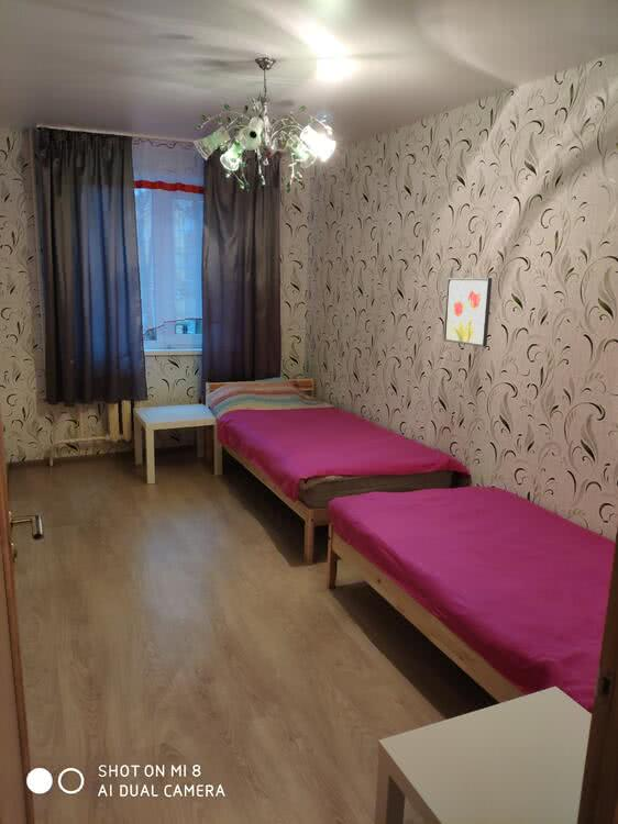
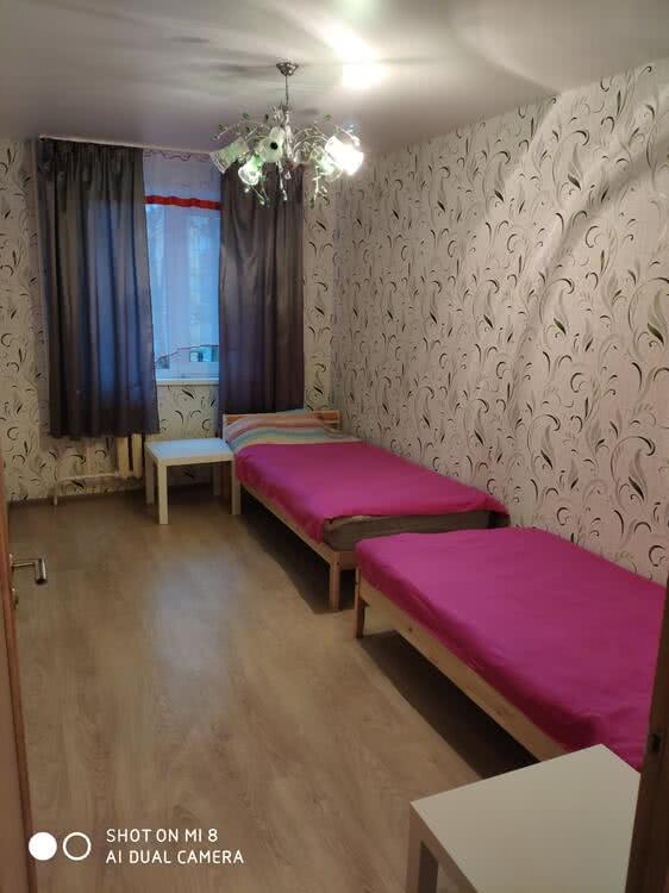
- wall art (467, 311)
